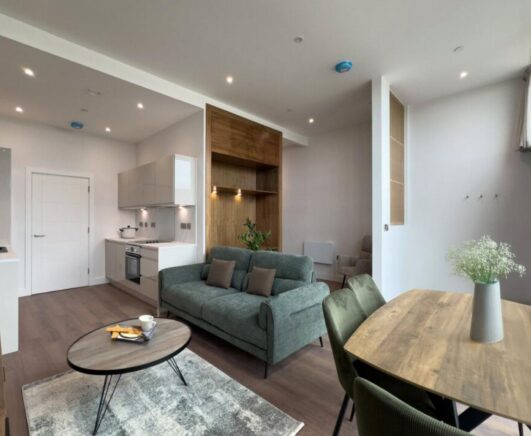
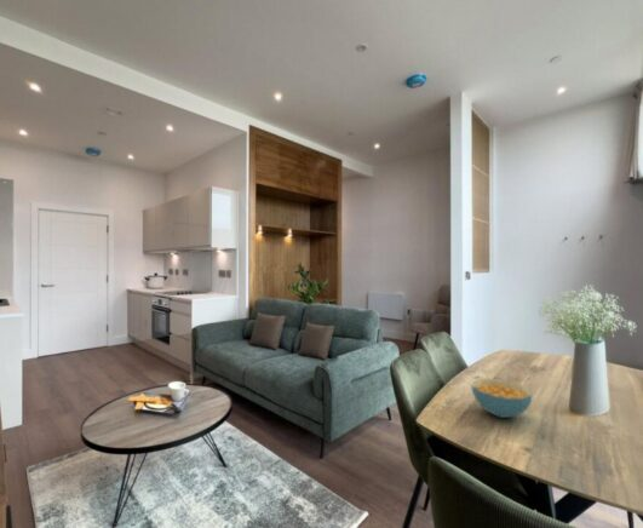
+ cereal bowl (500, 401)
